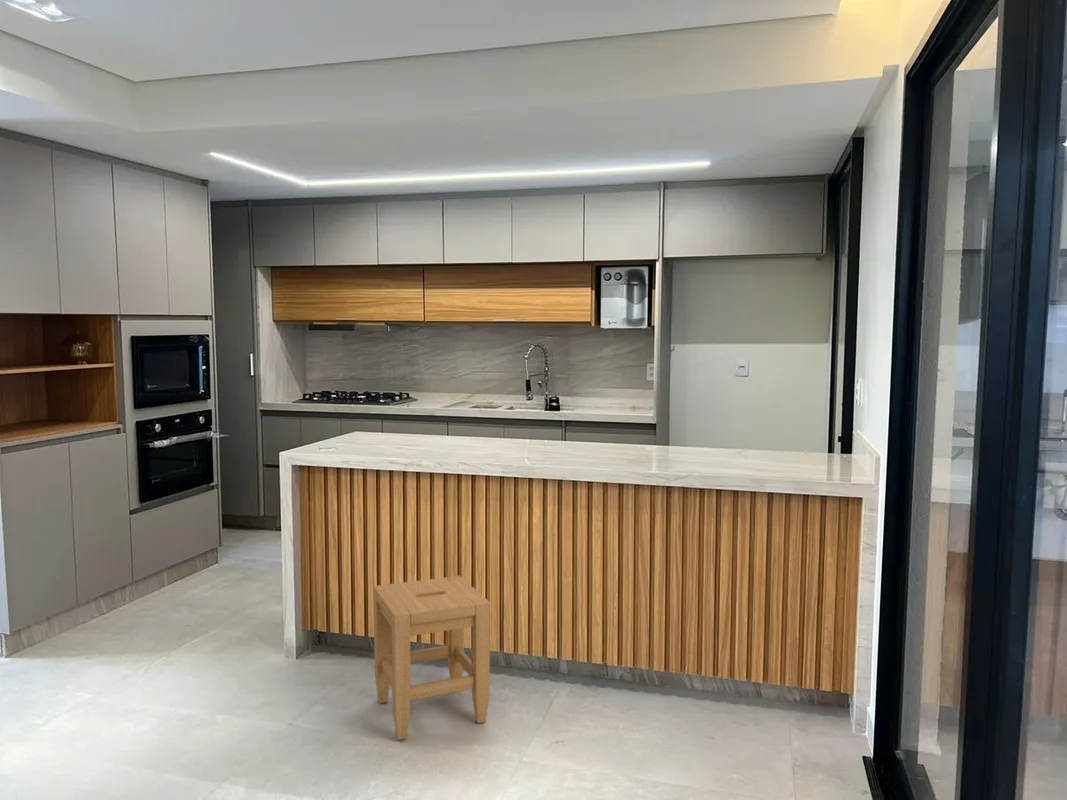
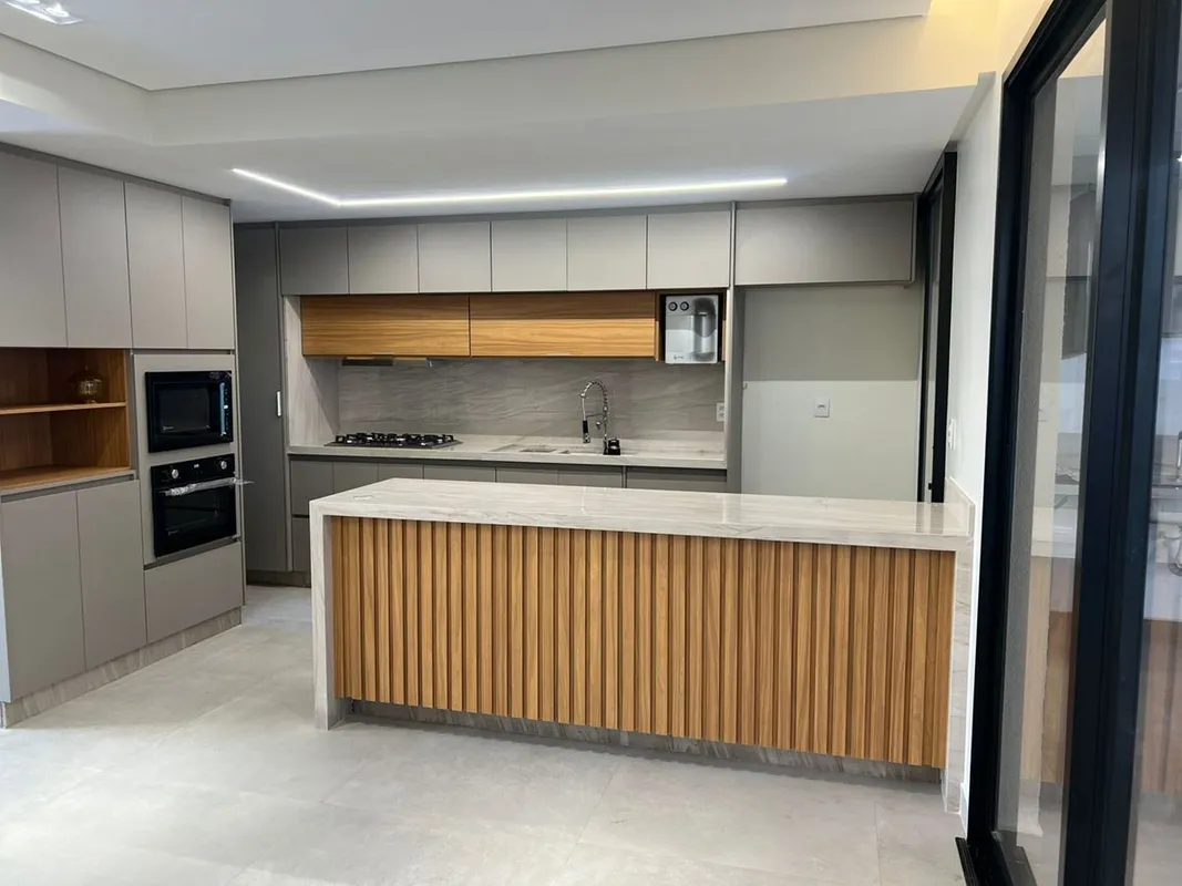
- stool (430, 652)
